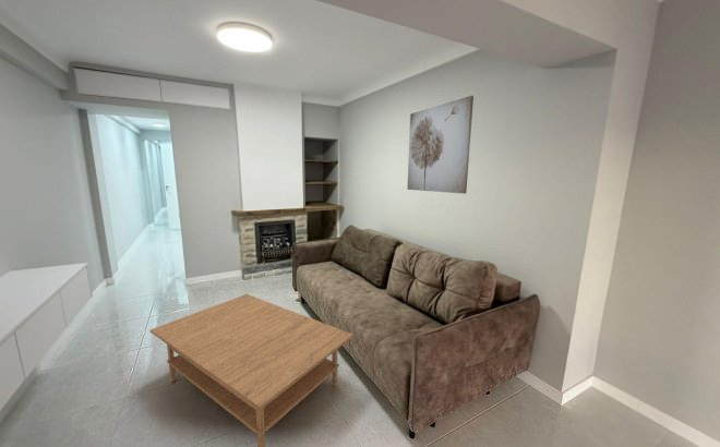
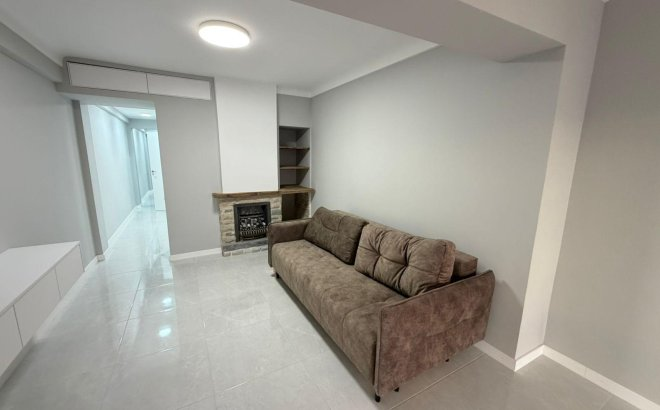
- coffee table (252, 358)
- wall art (435, 149)
